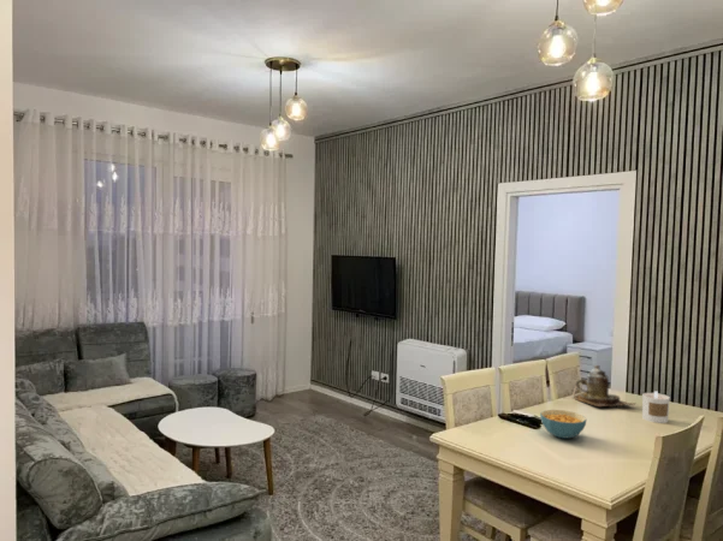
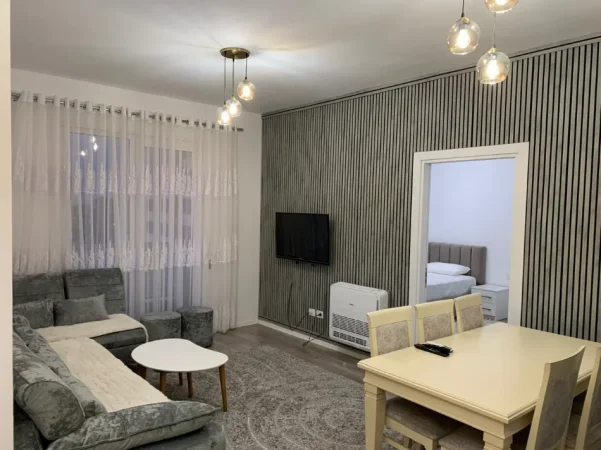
- cereal bowl (562, 426)
- teapot (603, 384)
- candle (654, 405)
